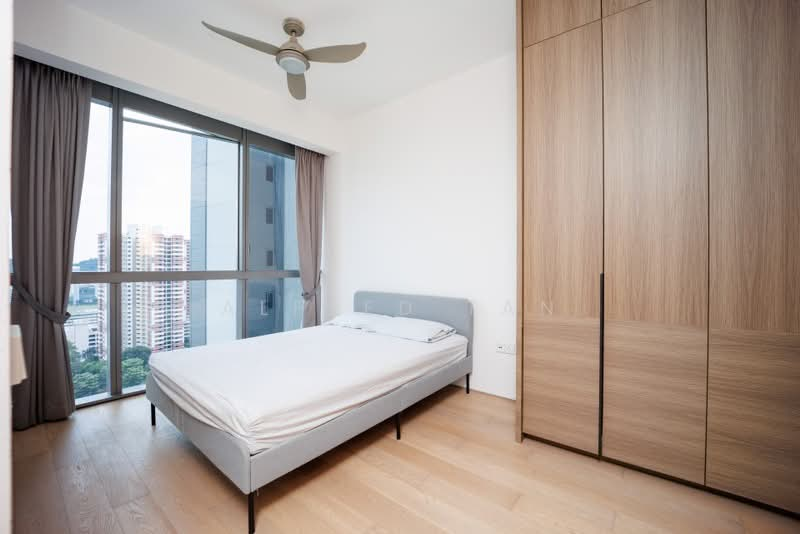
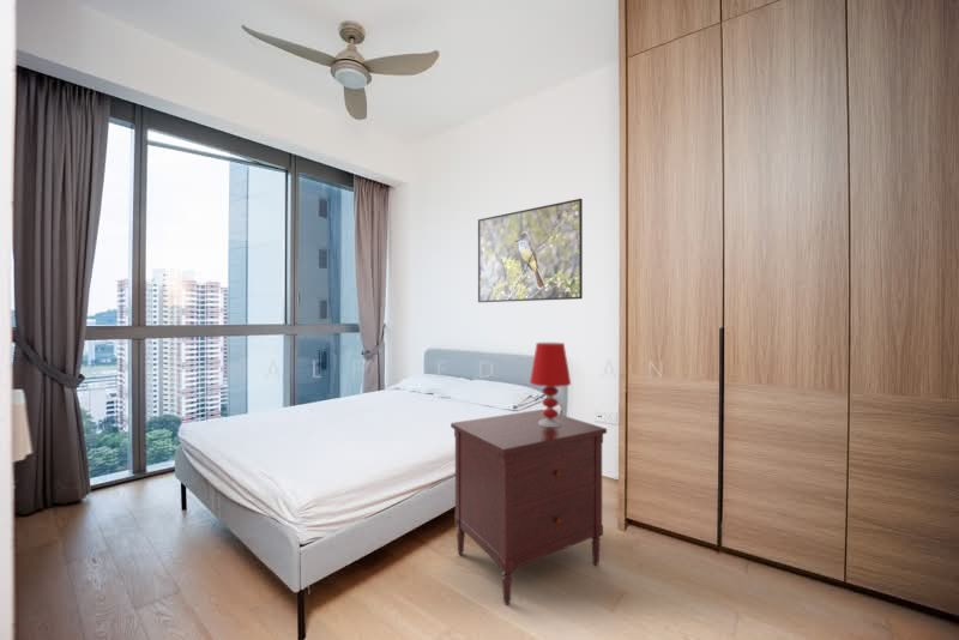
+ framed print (525, 255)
+ table lamp (549, 382)
+ dresser (526, 491)
